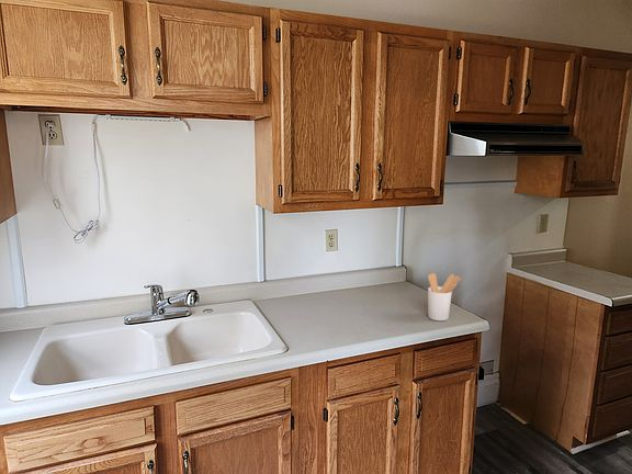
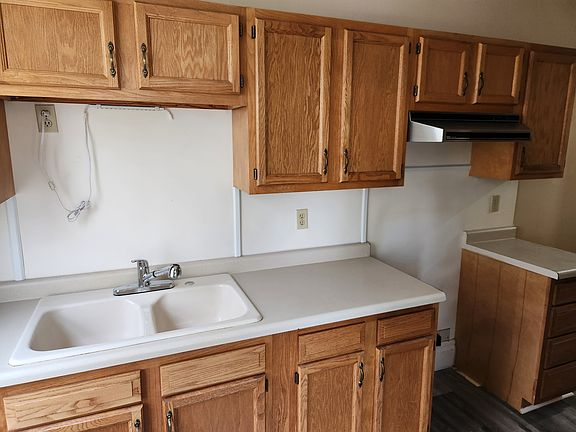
- utensil holder (443, 295)
